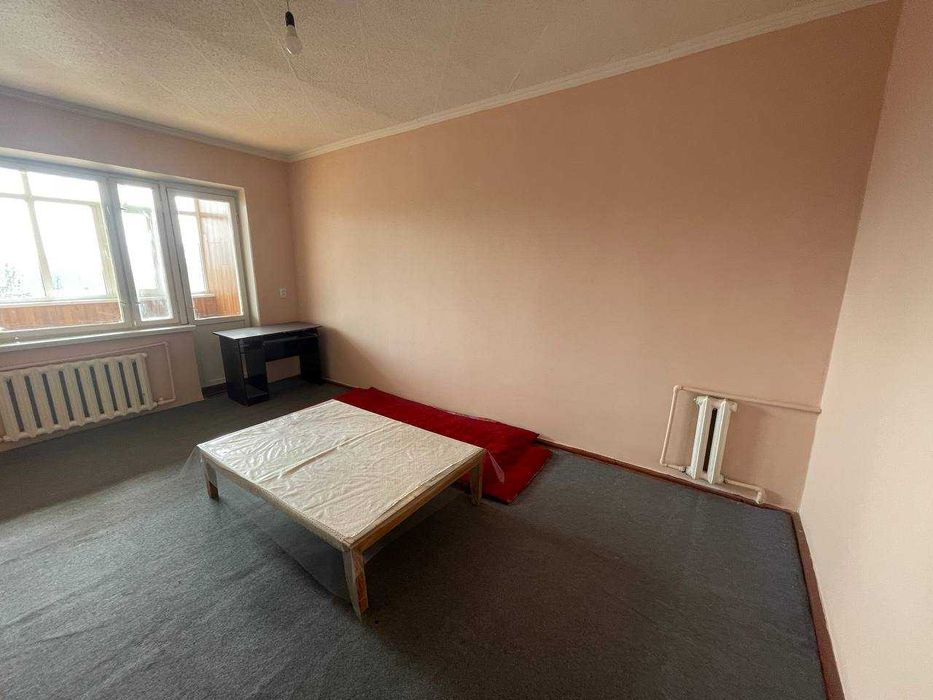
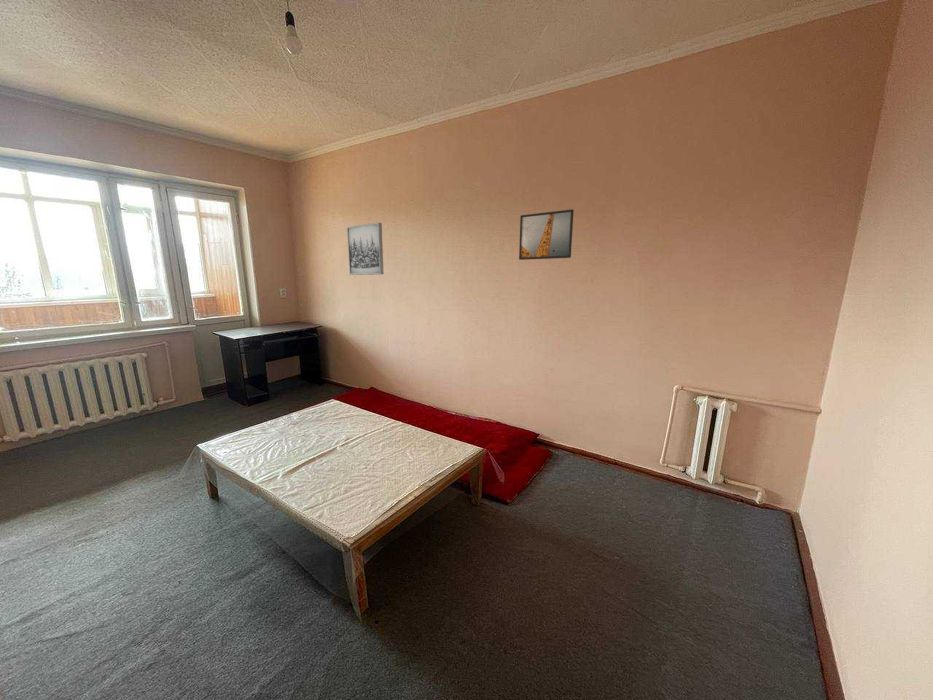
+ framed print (544, 235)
+ wall art (364, 250)
